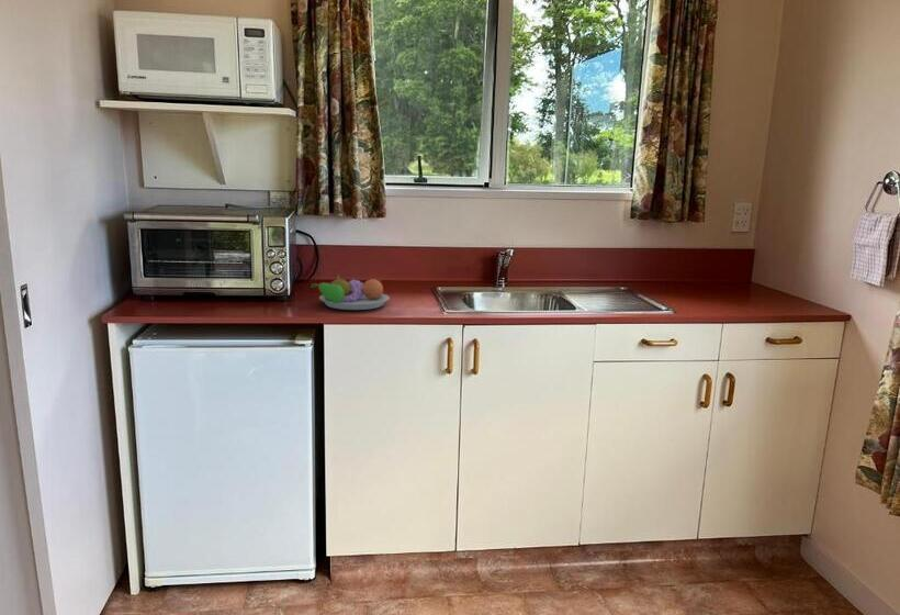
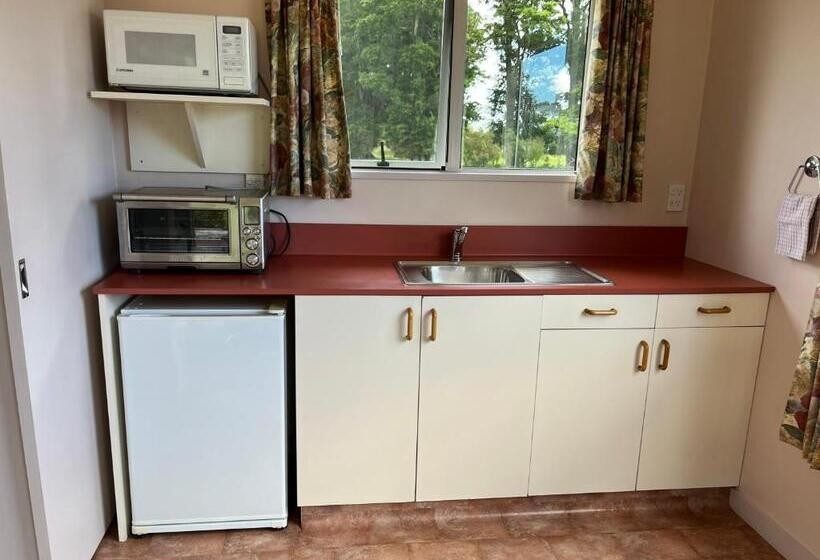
- fruit bowl (351, 290)
